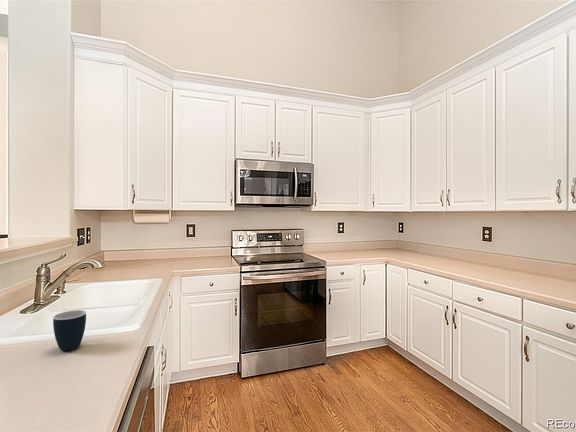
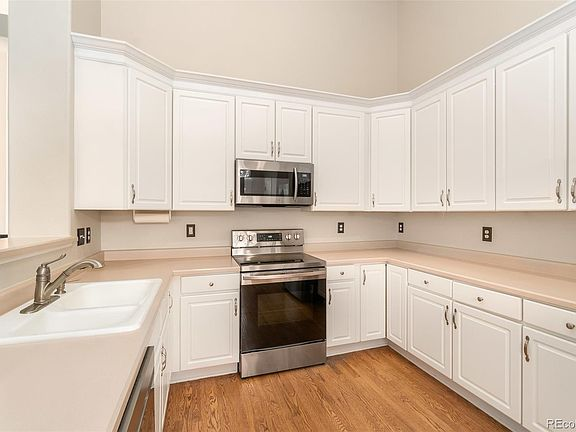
- mug (70, 329)
